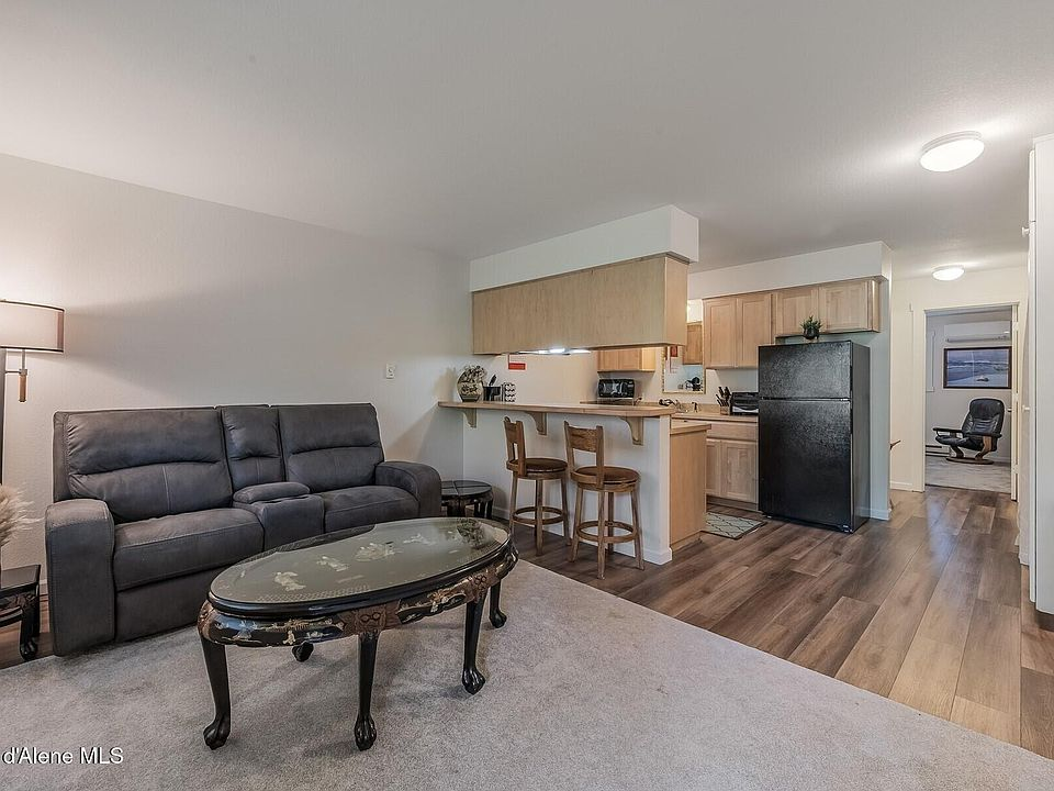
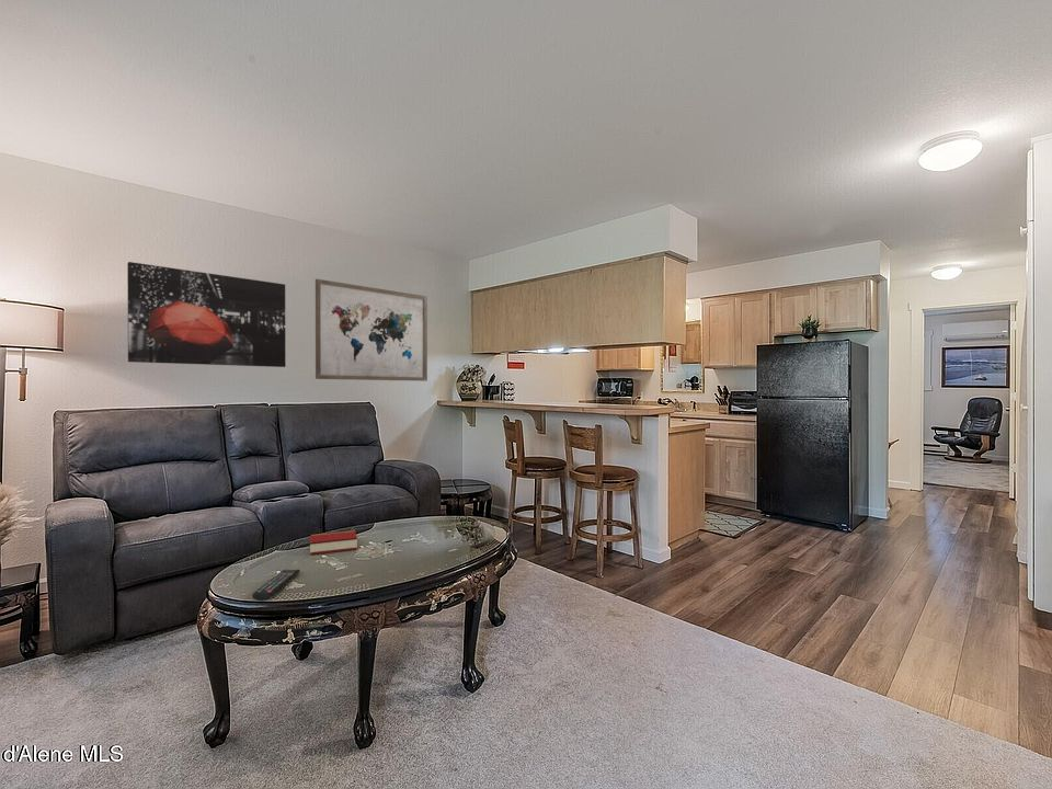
+ wall art (376, 334)
+ remote control (277, 583)
+ book (333, 541)
+ wall art (214, 319)
